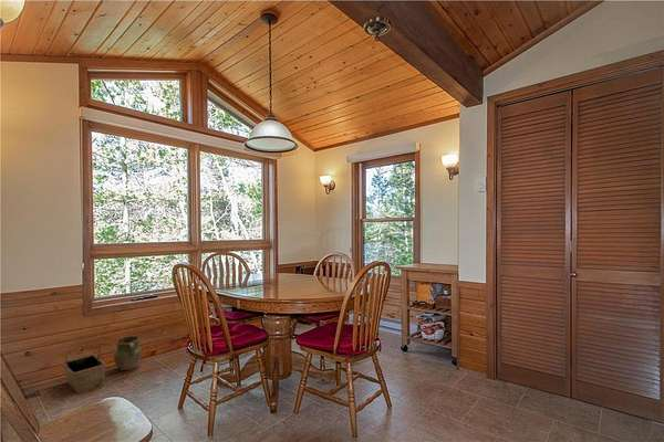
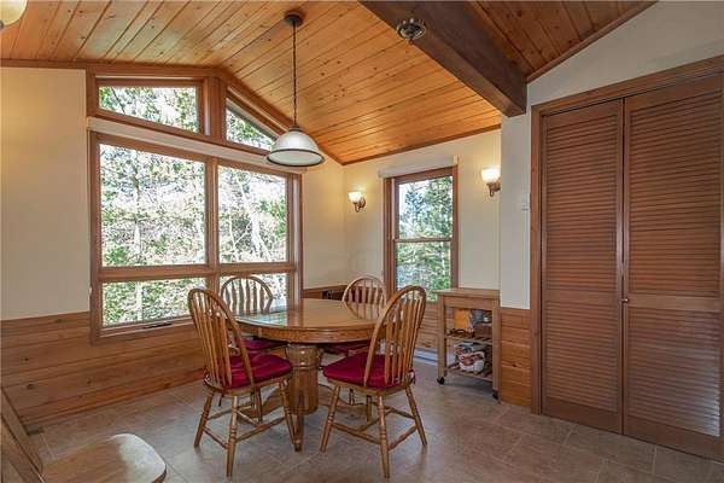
- ceramic jug (128, 354)
- basket (83, 365)
